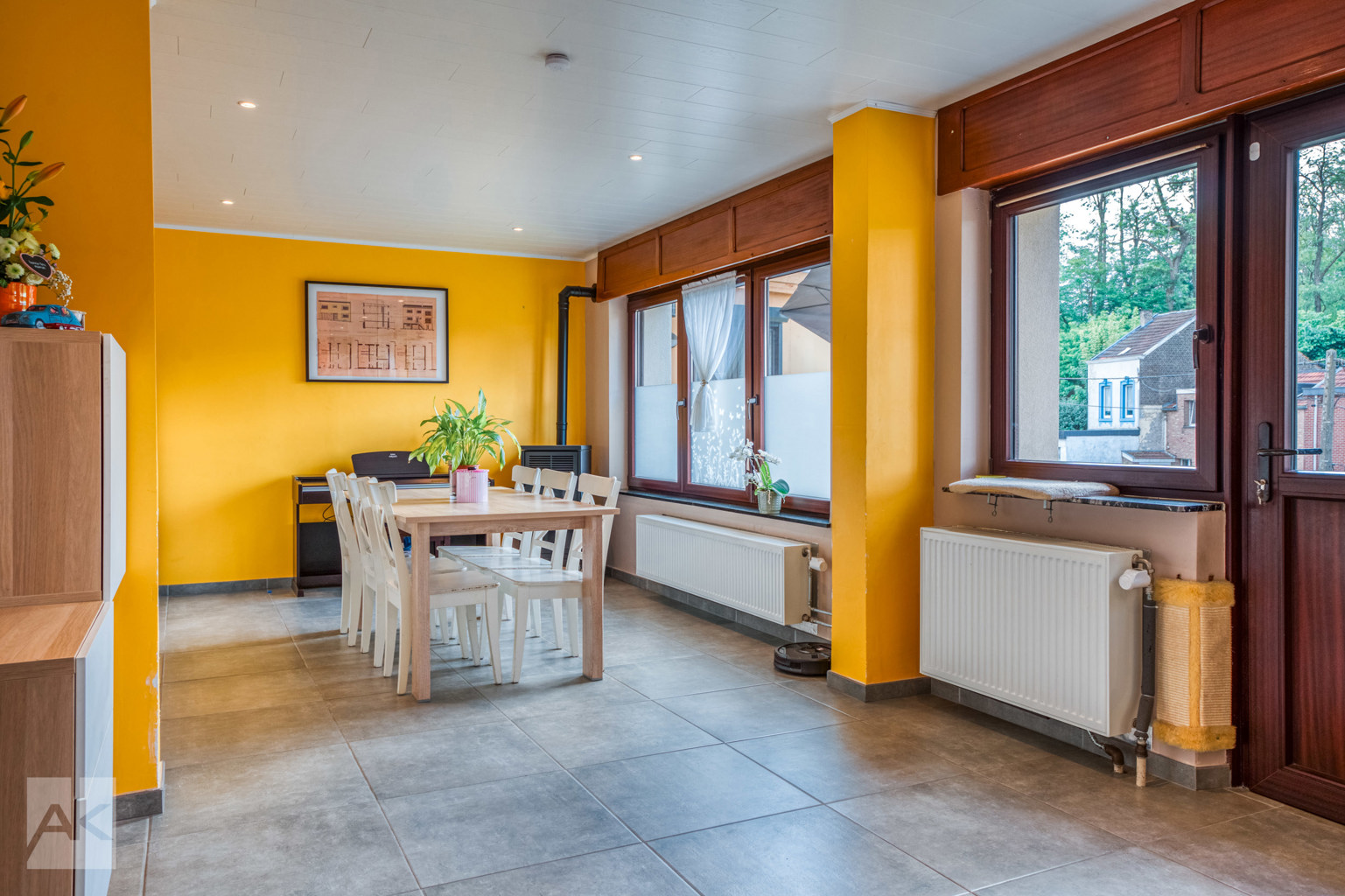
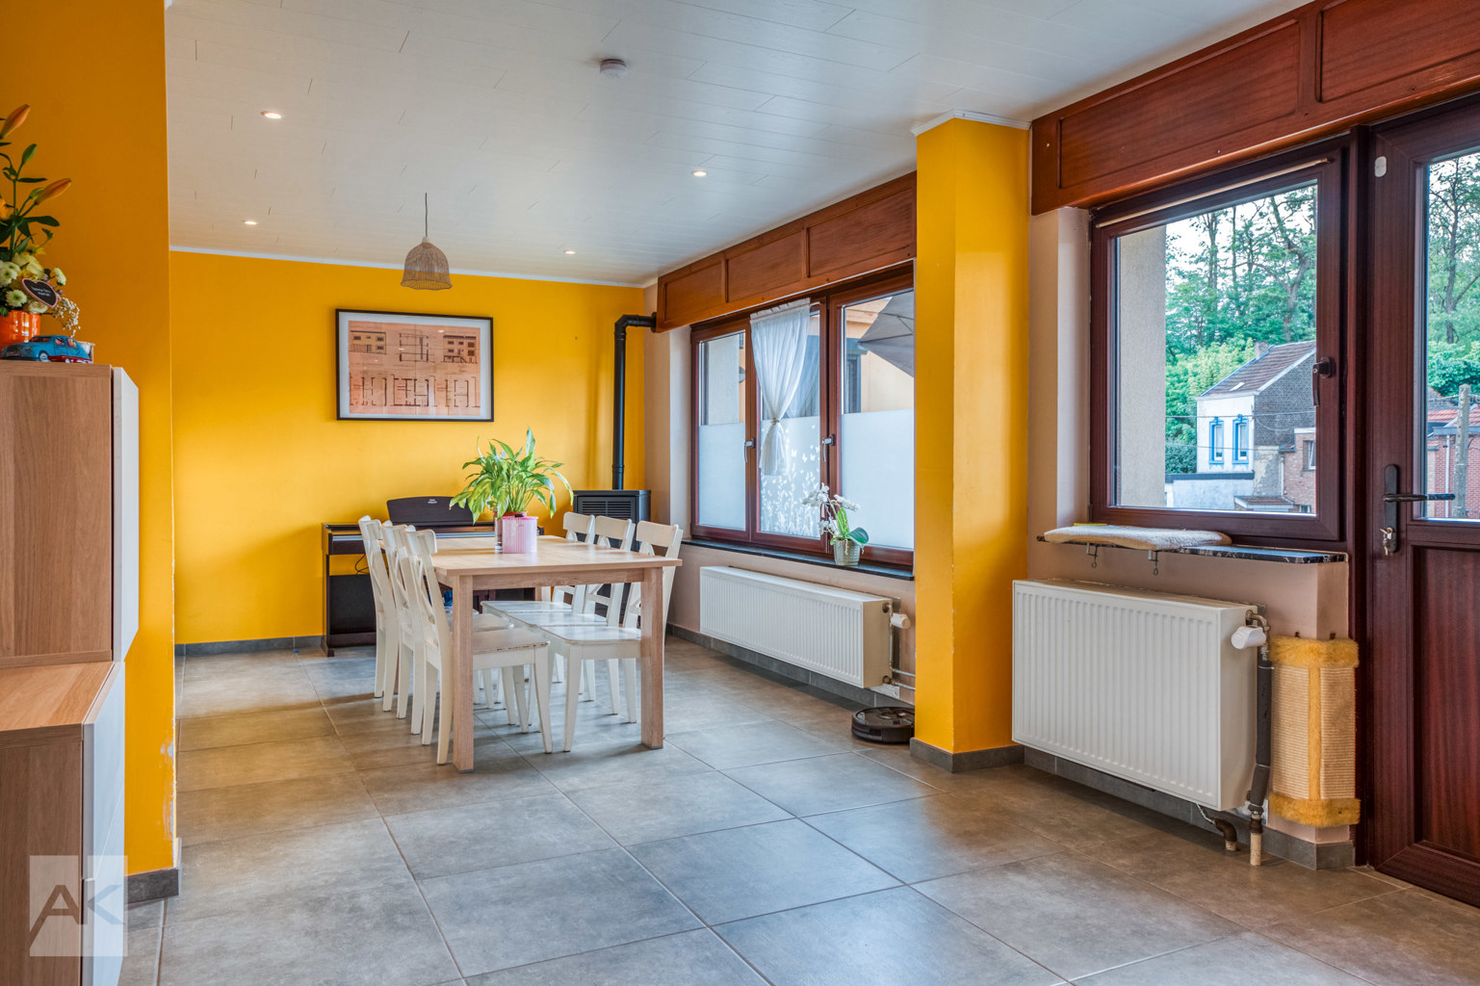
+ pendant lamp (426, 239)
